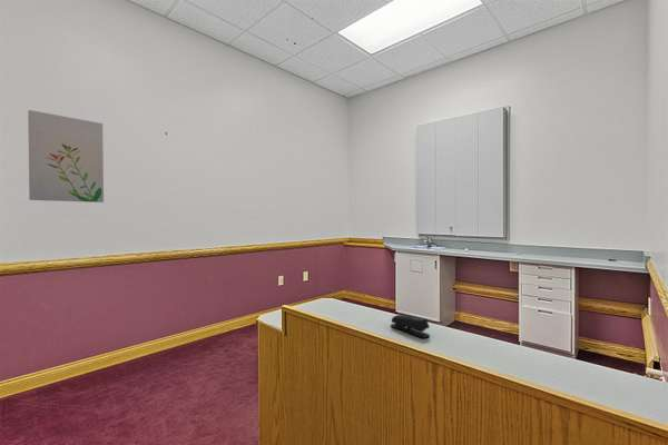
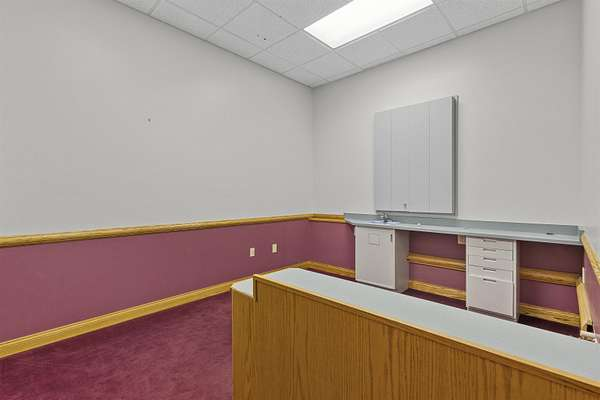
- wall art (68, 159)
- stapler (409, 322)
